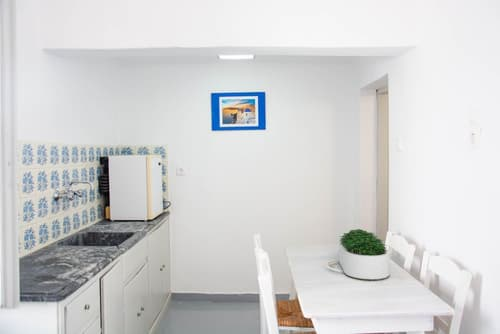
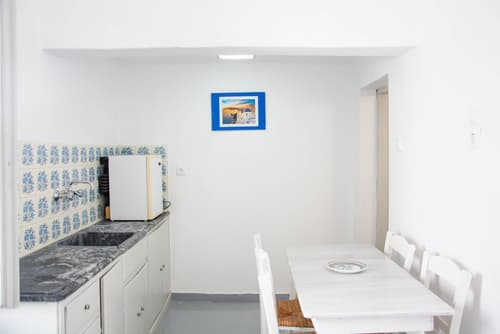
- potted plant (362, 250)
